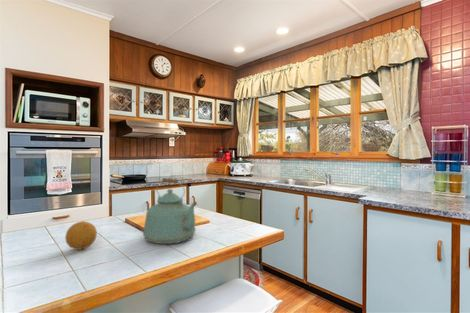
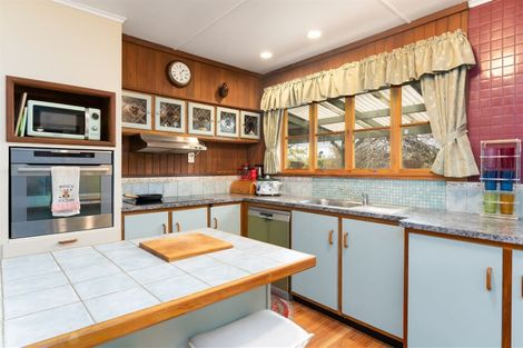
- fruit (81, 235)
- kettle (173, 208)
